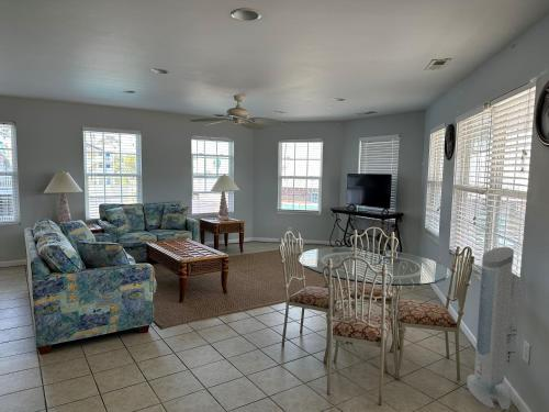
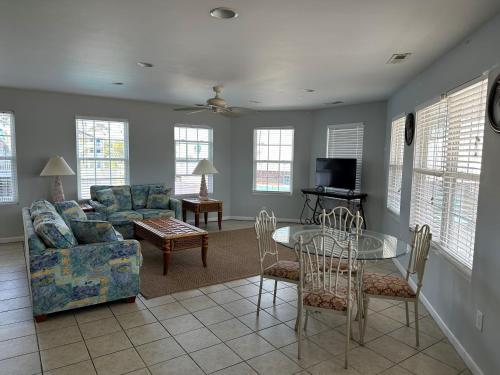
- air purifier (493, 321)
